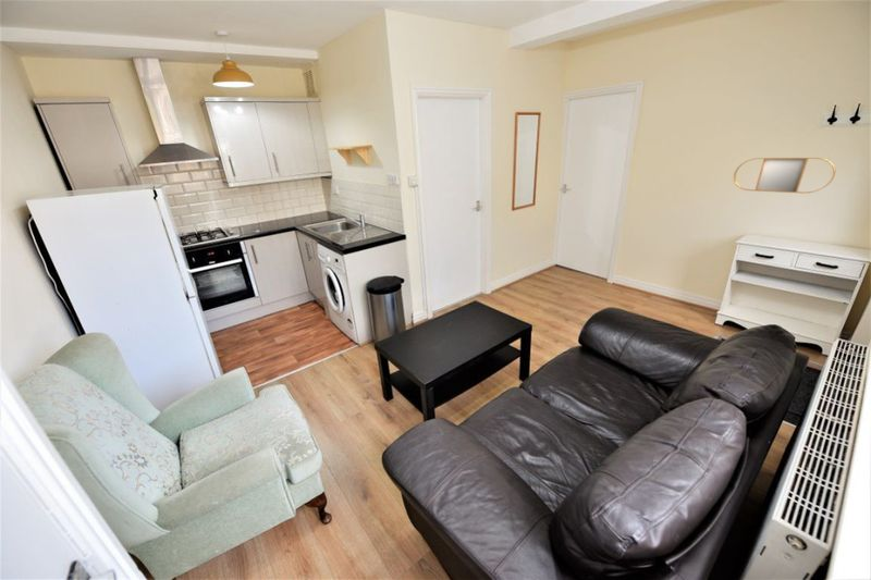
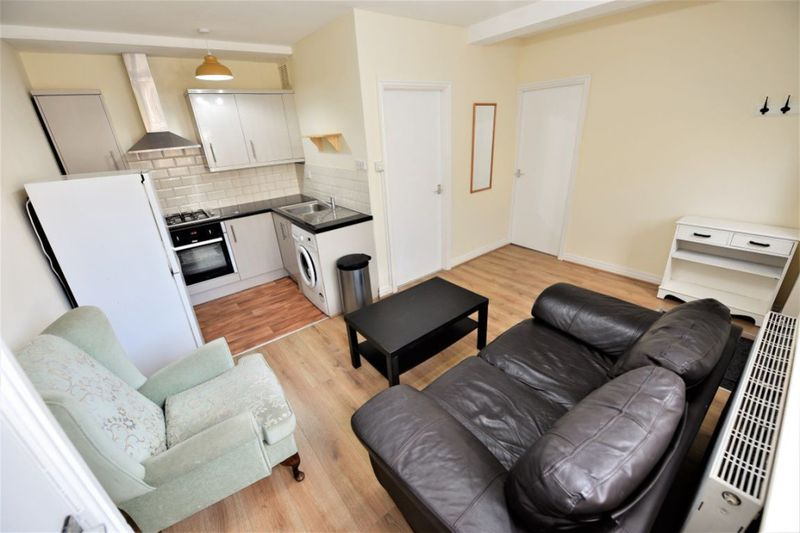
- home mirror (780, 174)
